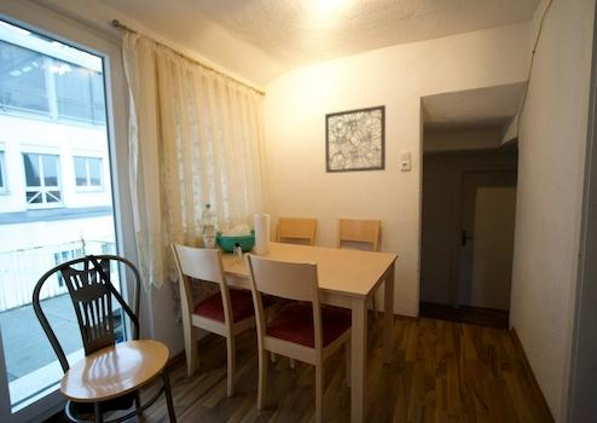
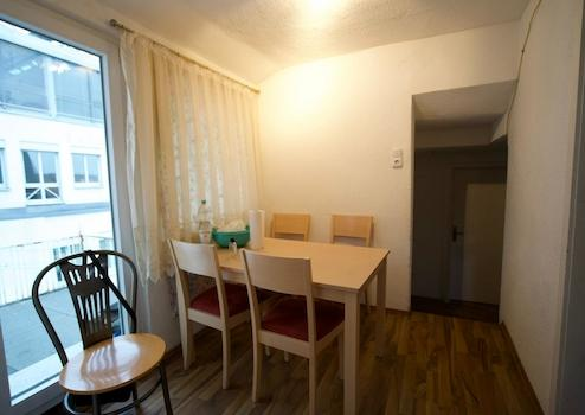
- wall art (354, 143)
